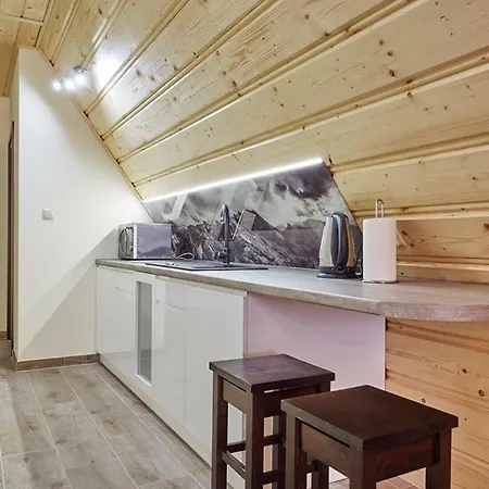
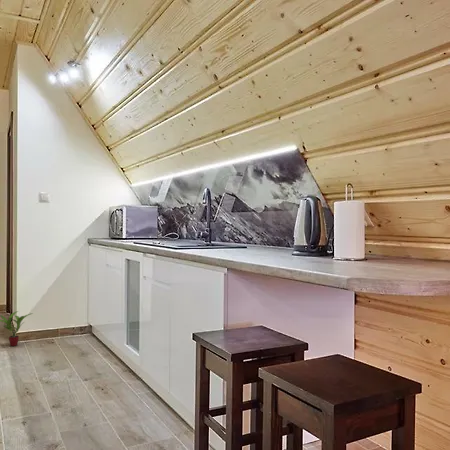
+ potted plant (14, 330)
